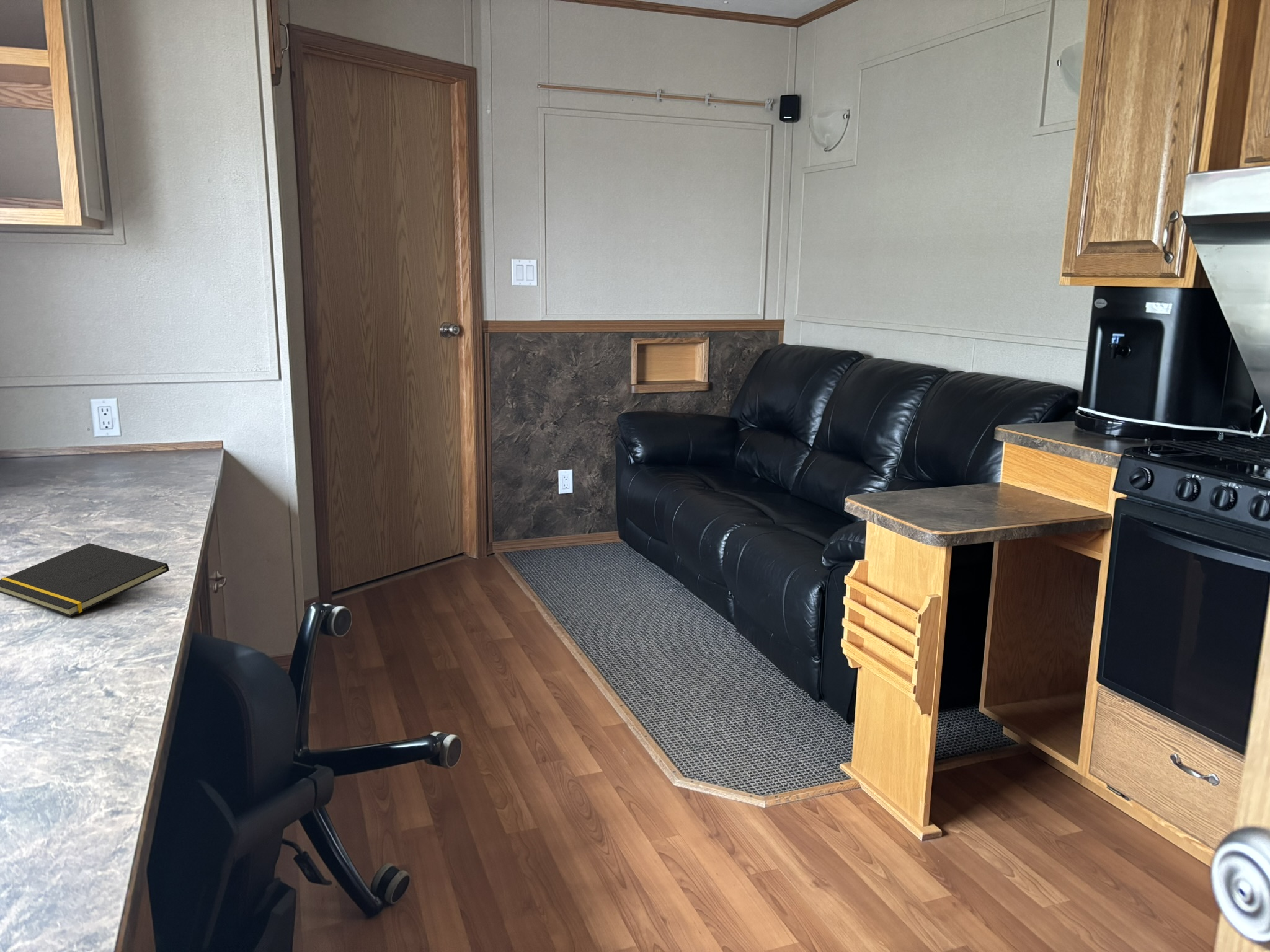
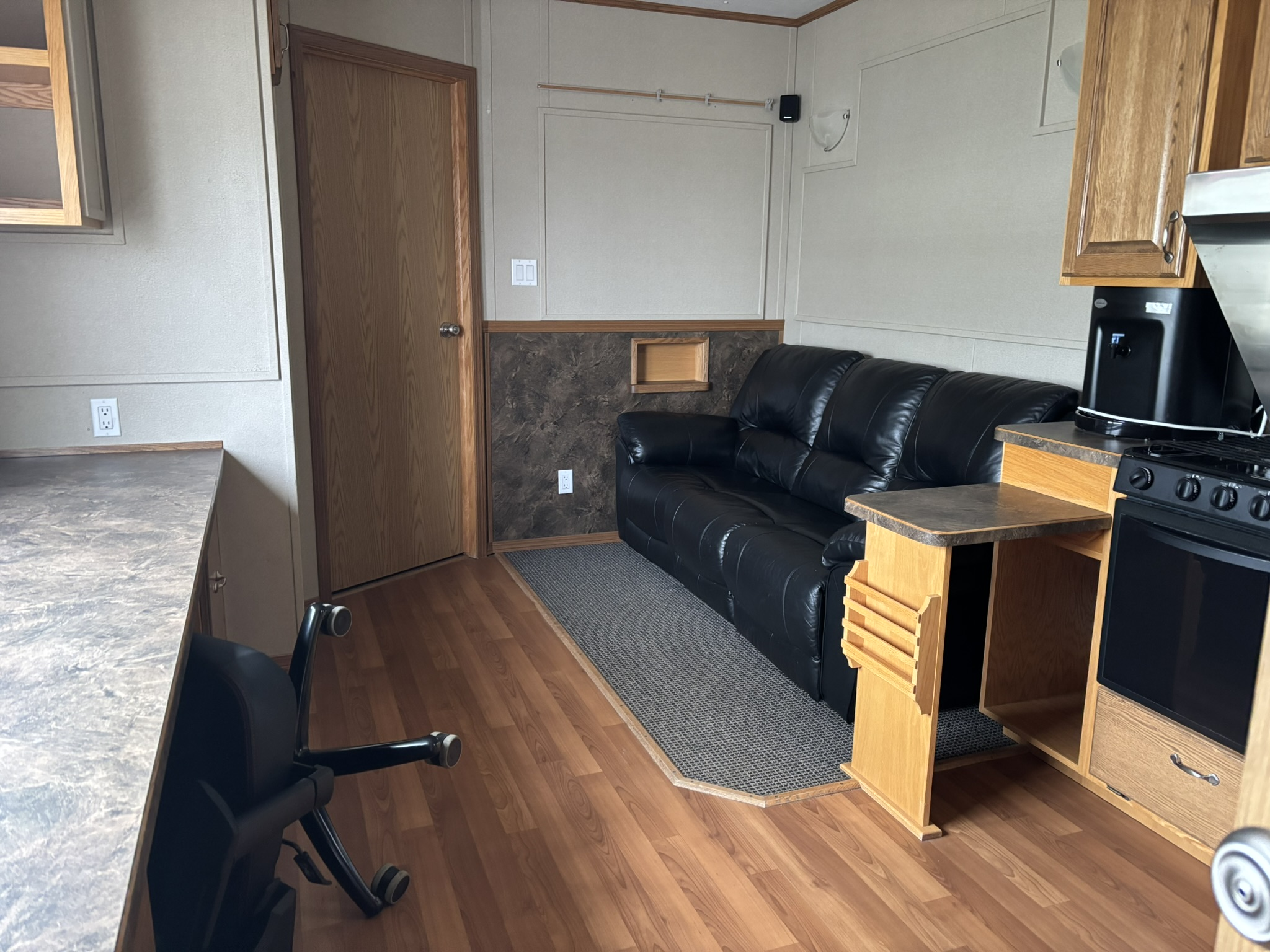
- notepad (81, 576)
